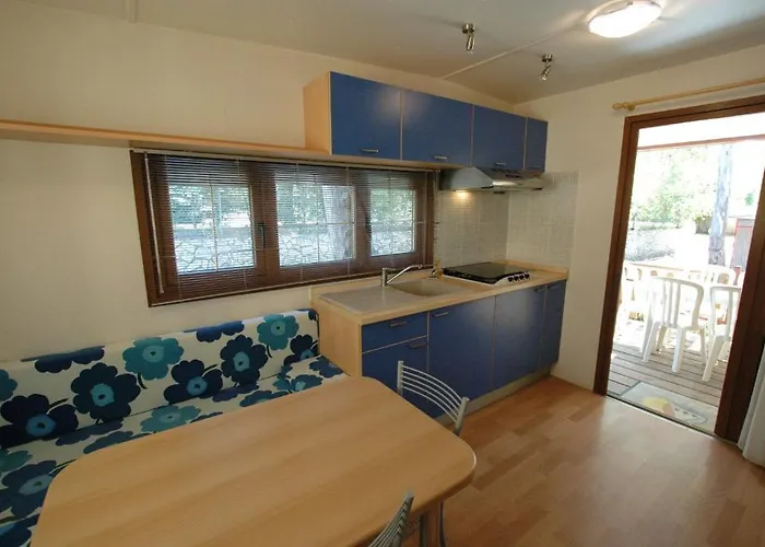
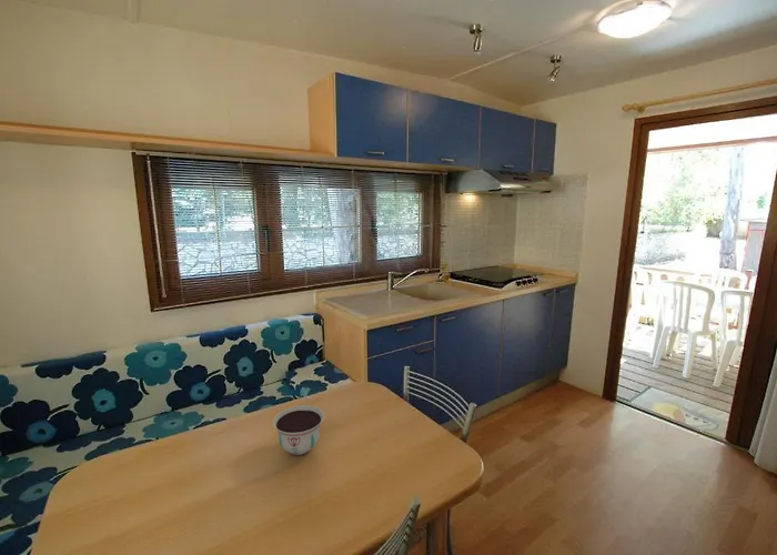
+ bowl (299, 433)
